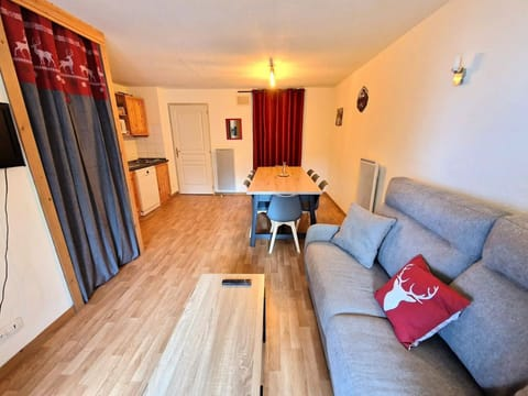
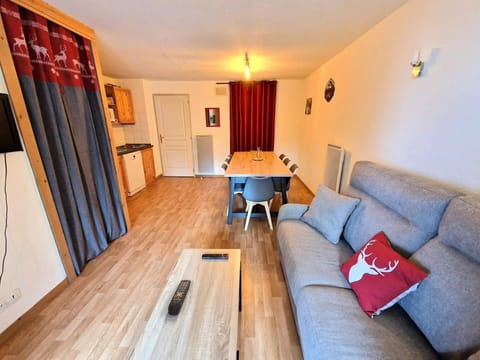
+ remote control (180, 294)
